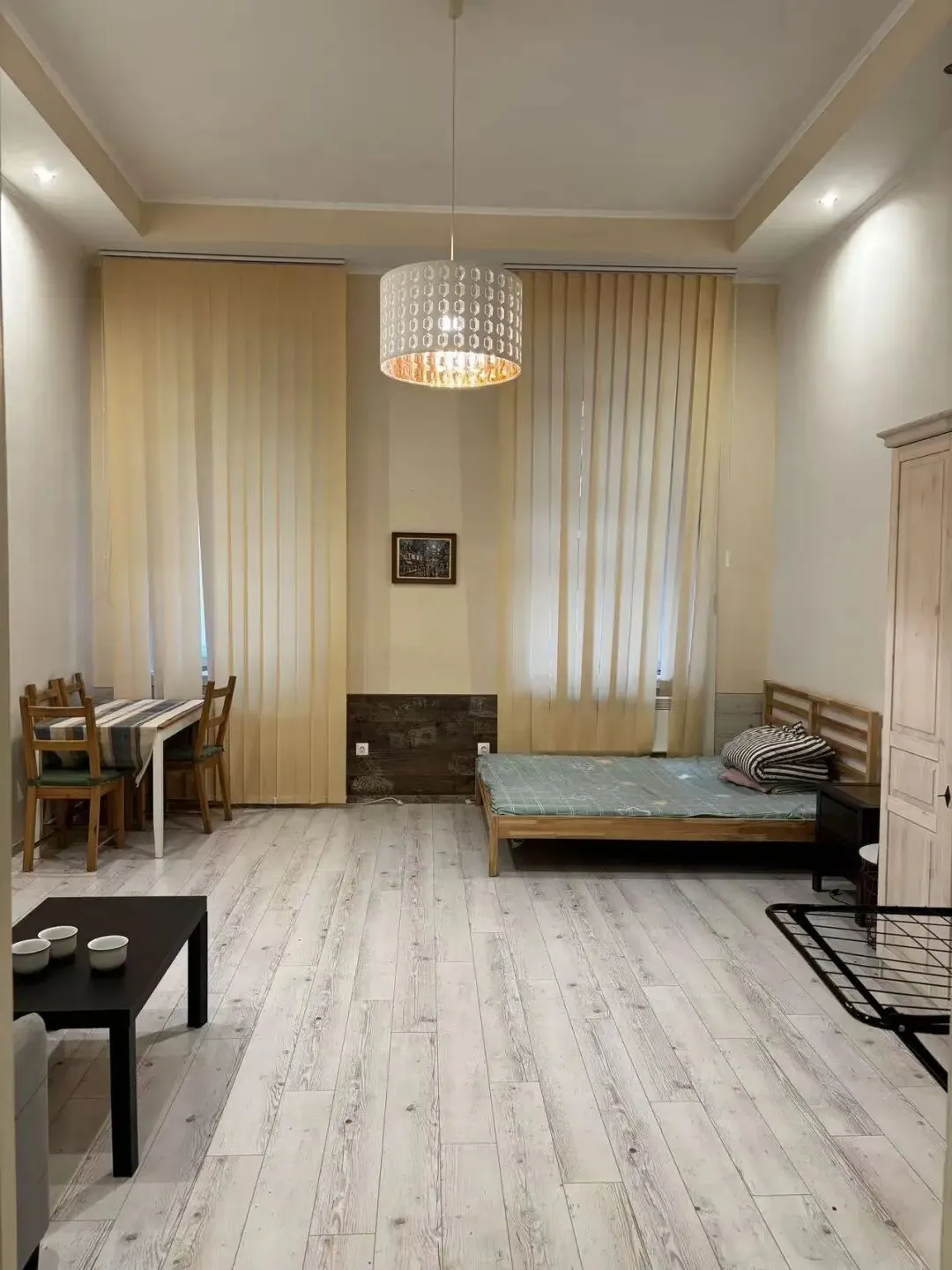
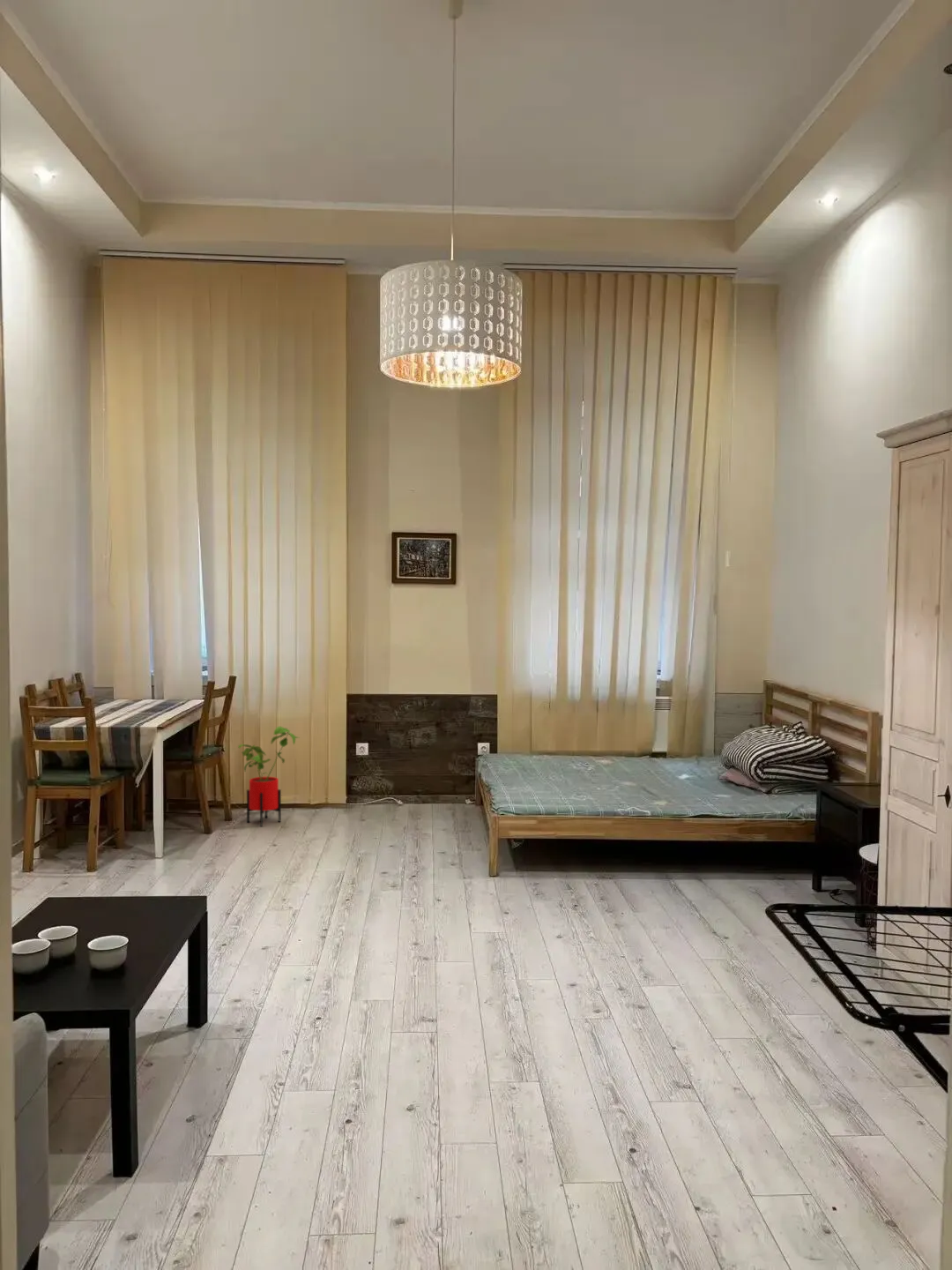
+ house plant (267, 773)
